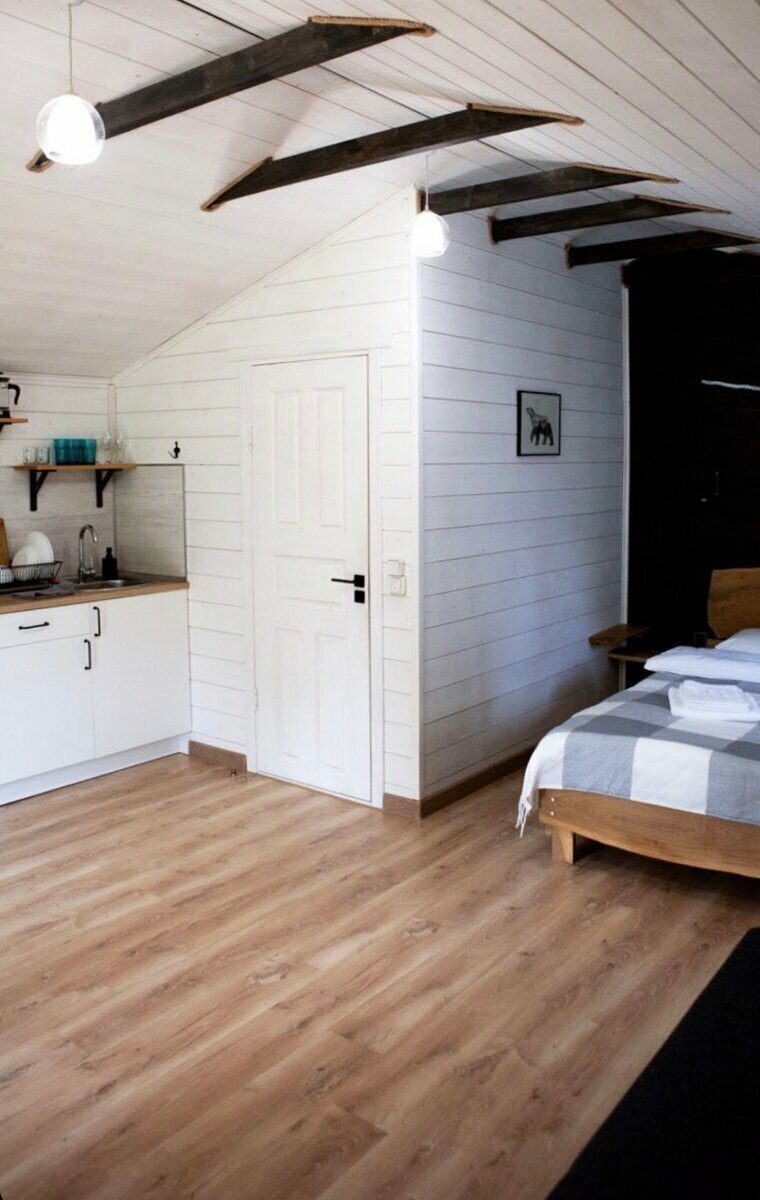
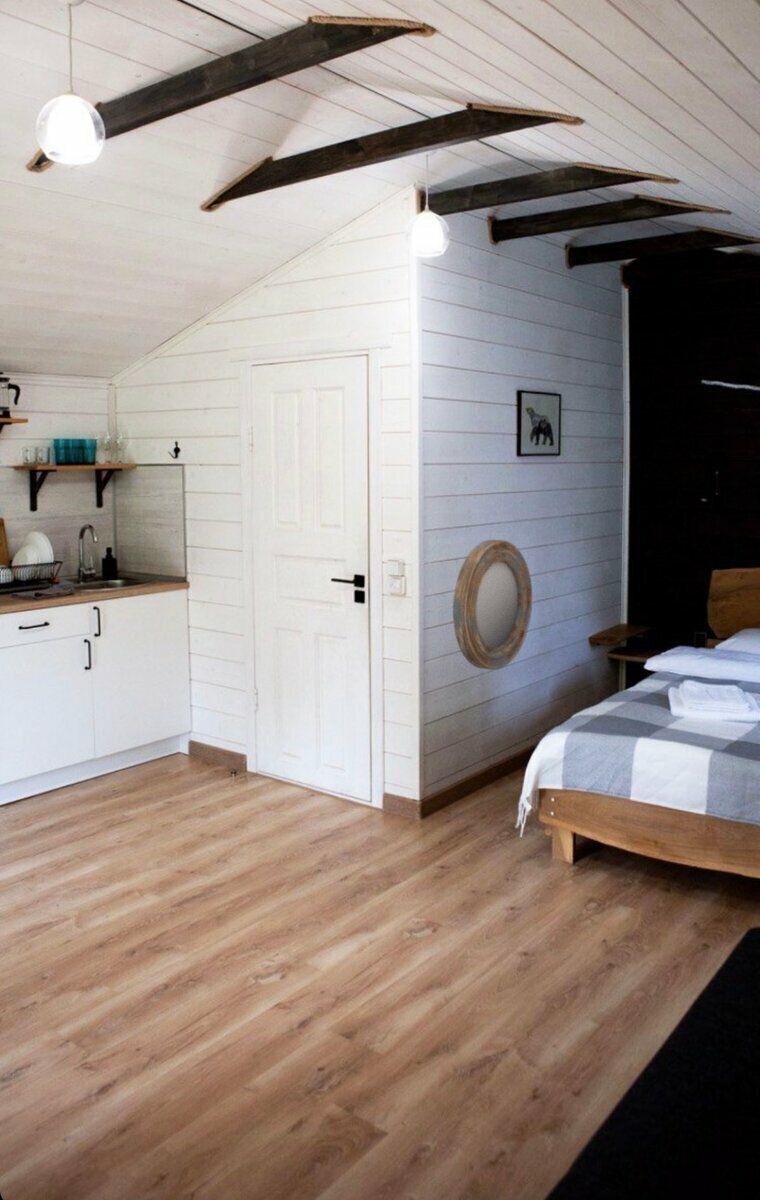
+ home mirror (494, 604)
